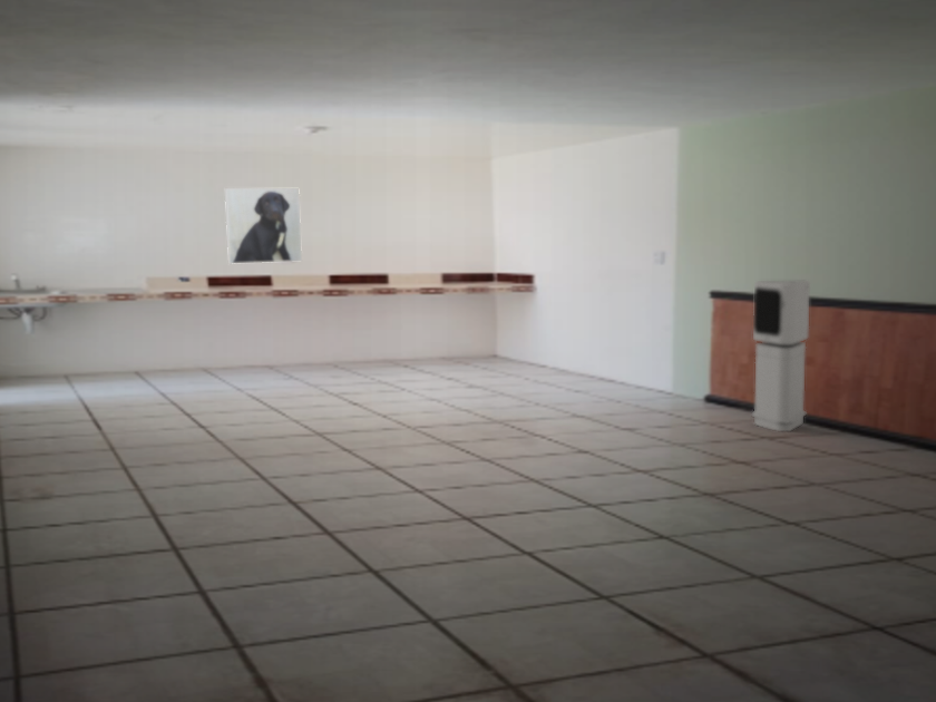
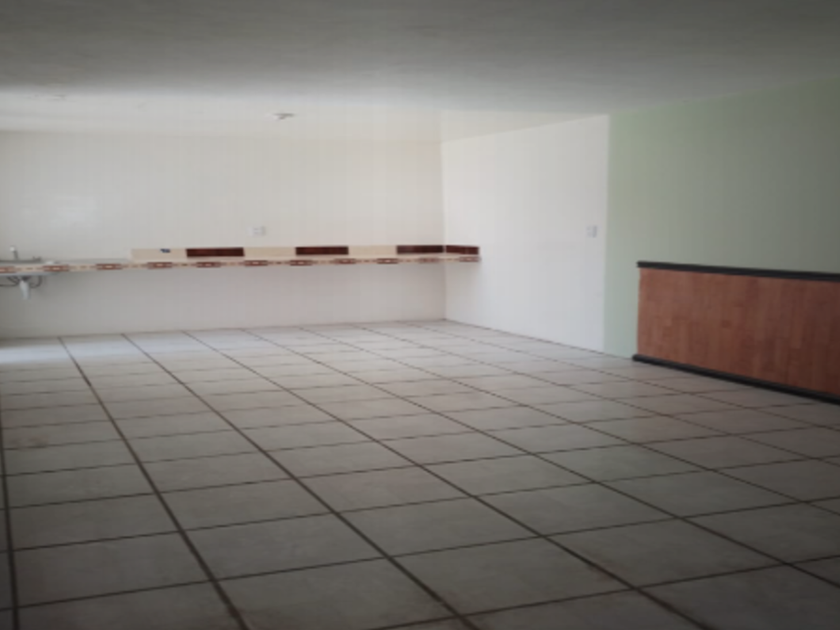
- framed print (264, 225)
- air purifier (786, 354)
